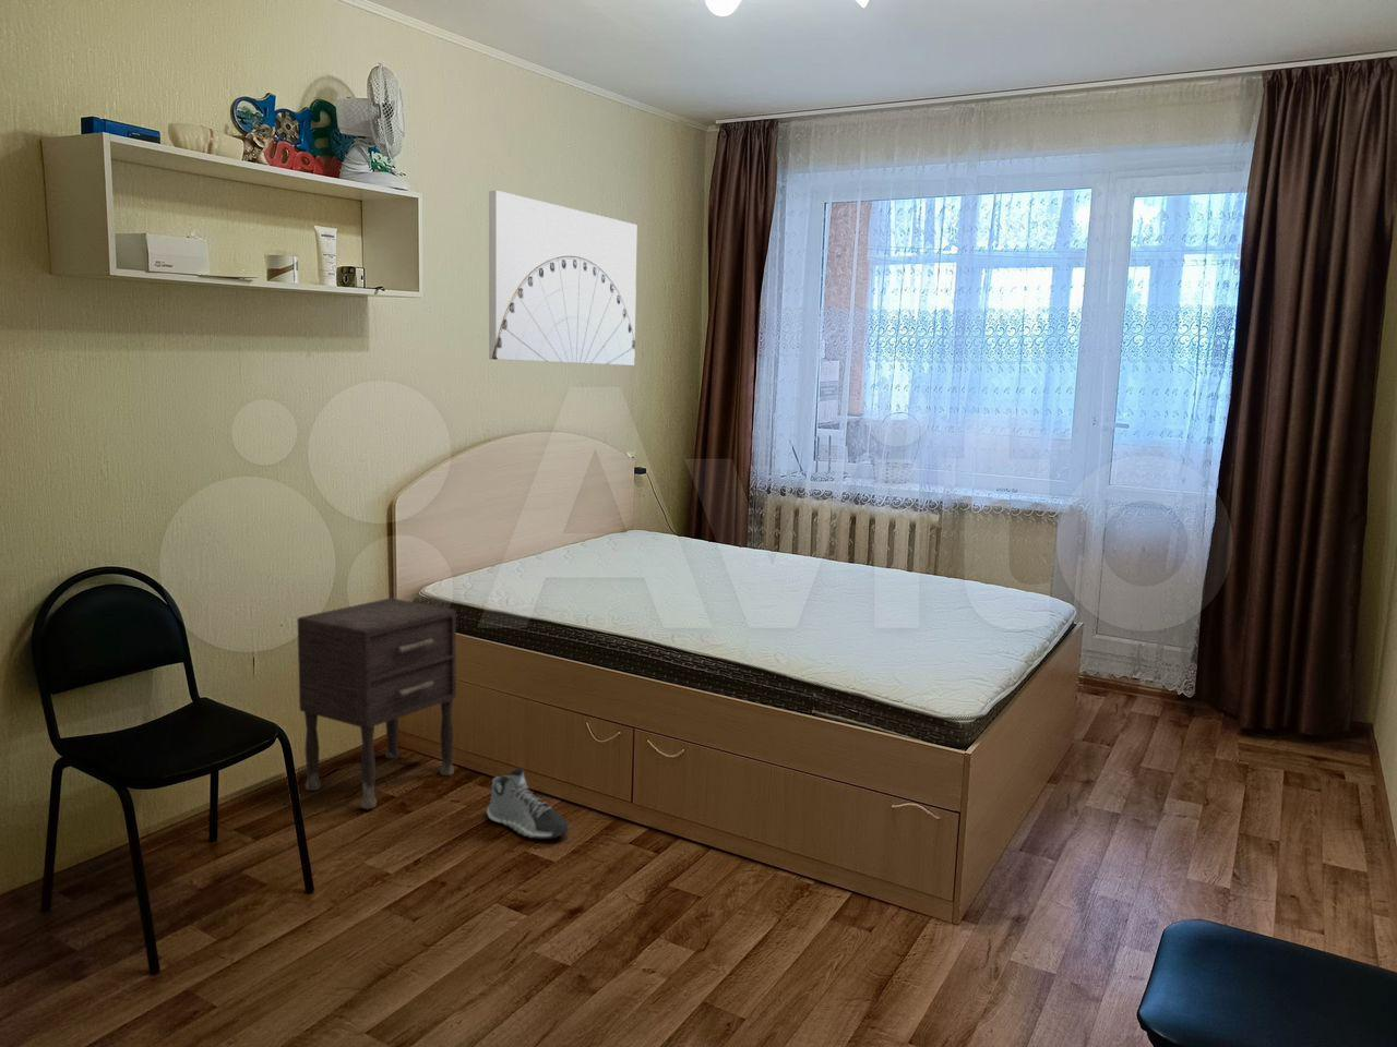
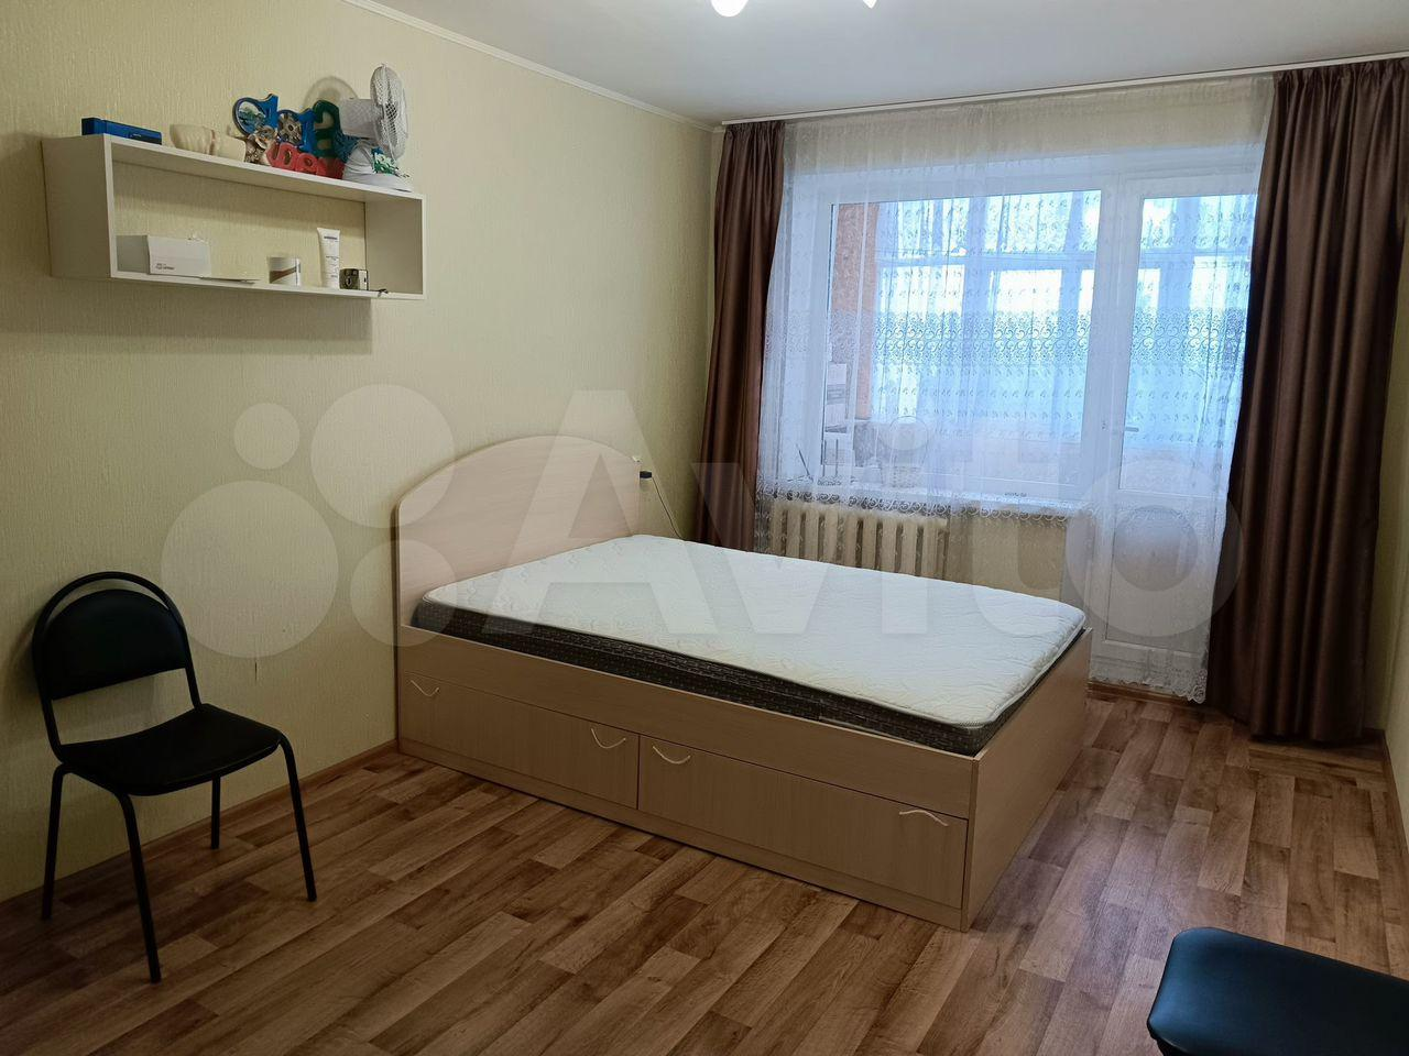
- wall art (569, 286)
- nightstand (381, 698)
- sneaker (525, 800)
